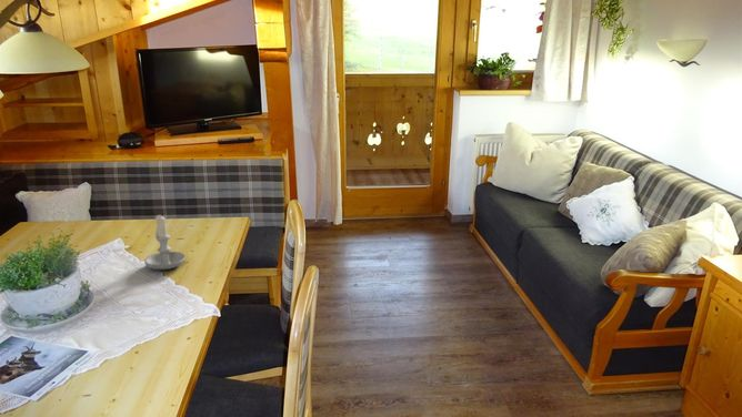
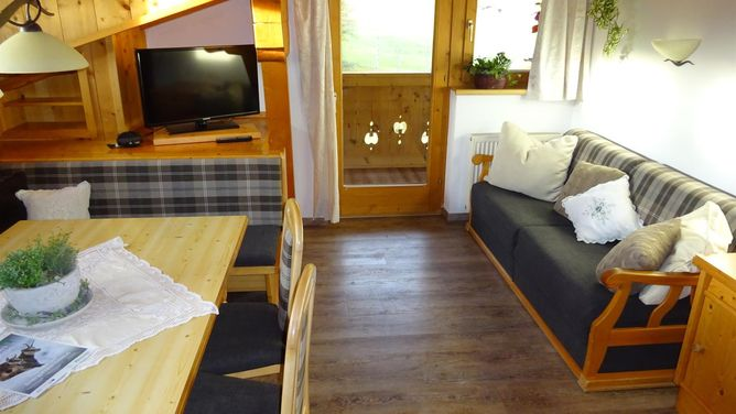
- candle (163, 240)
